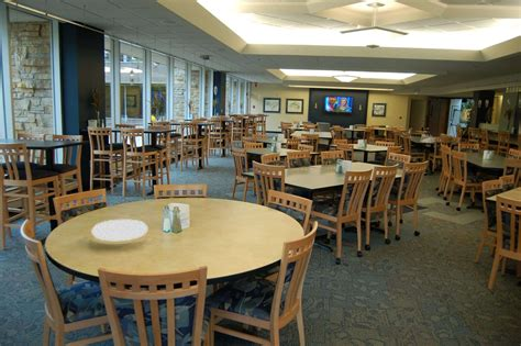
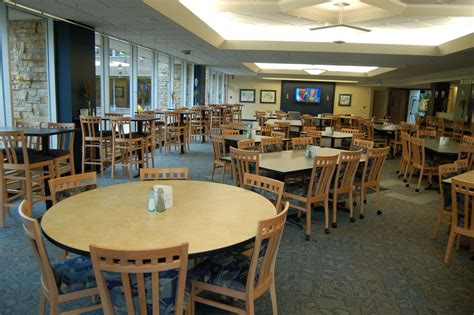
- plate (120, 230)
